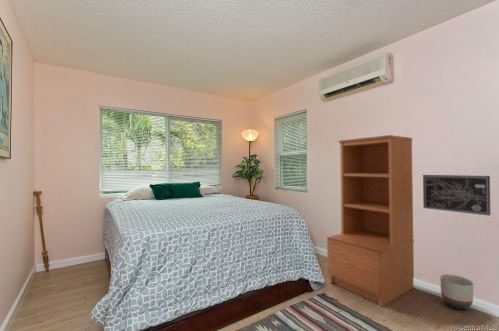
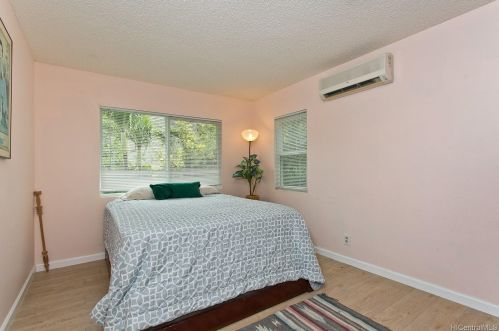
- planter (456, 293)
- bookshelf (369, 211)
- wall art (453, 193)
